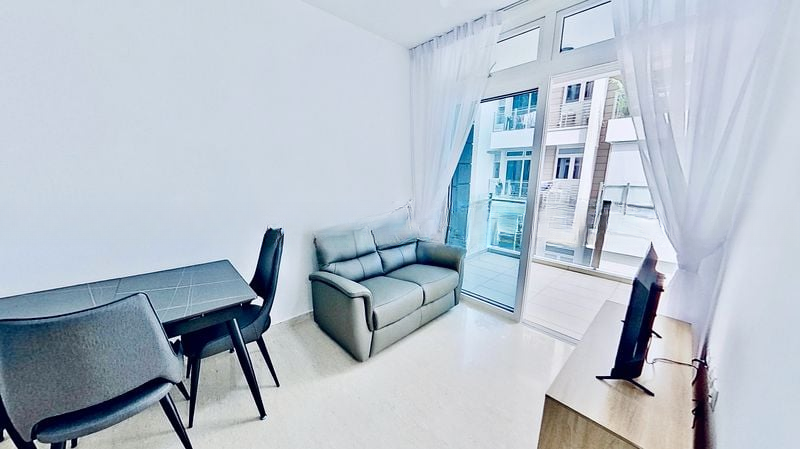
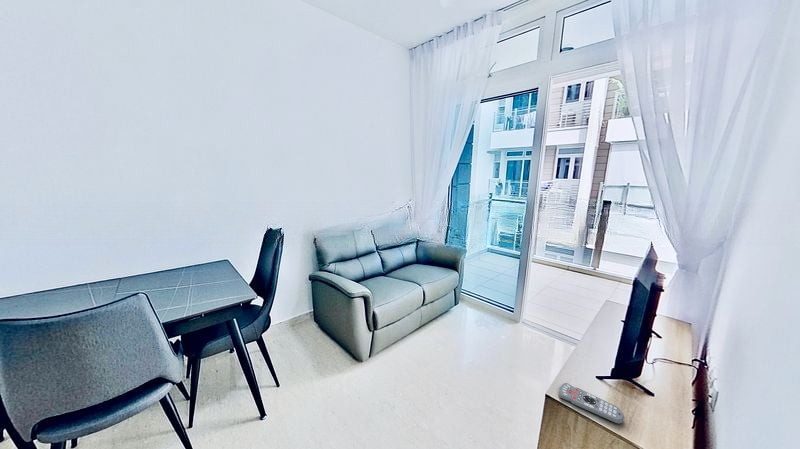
+ remote control (589, 402)
